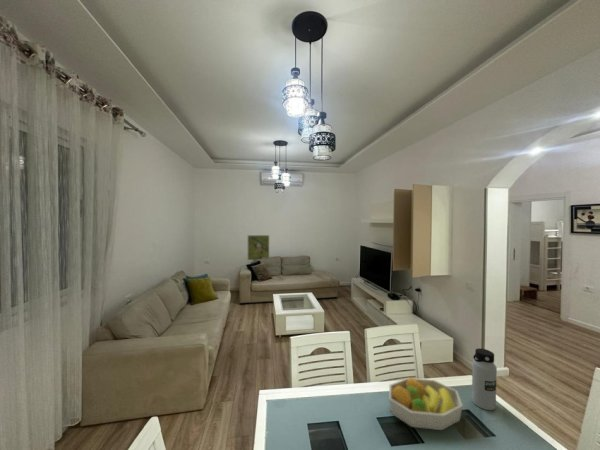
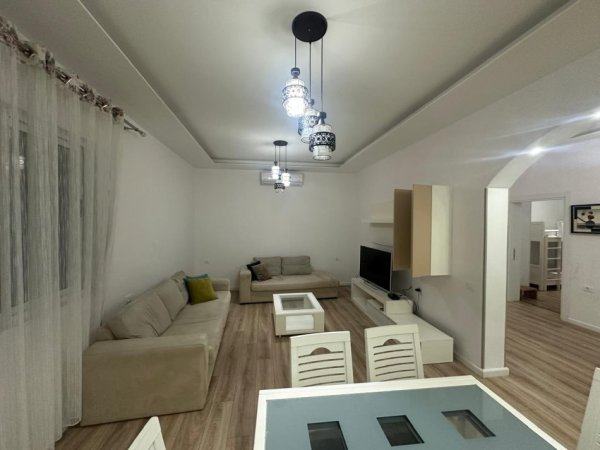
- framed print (258, 247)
- water bottle (484, 377)
- fruit bowl (423, 399)
